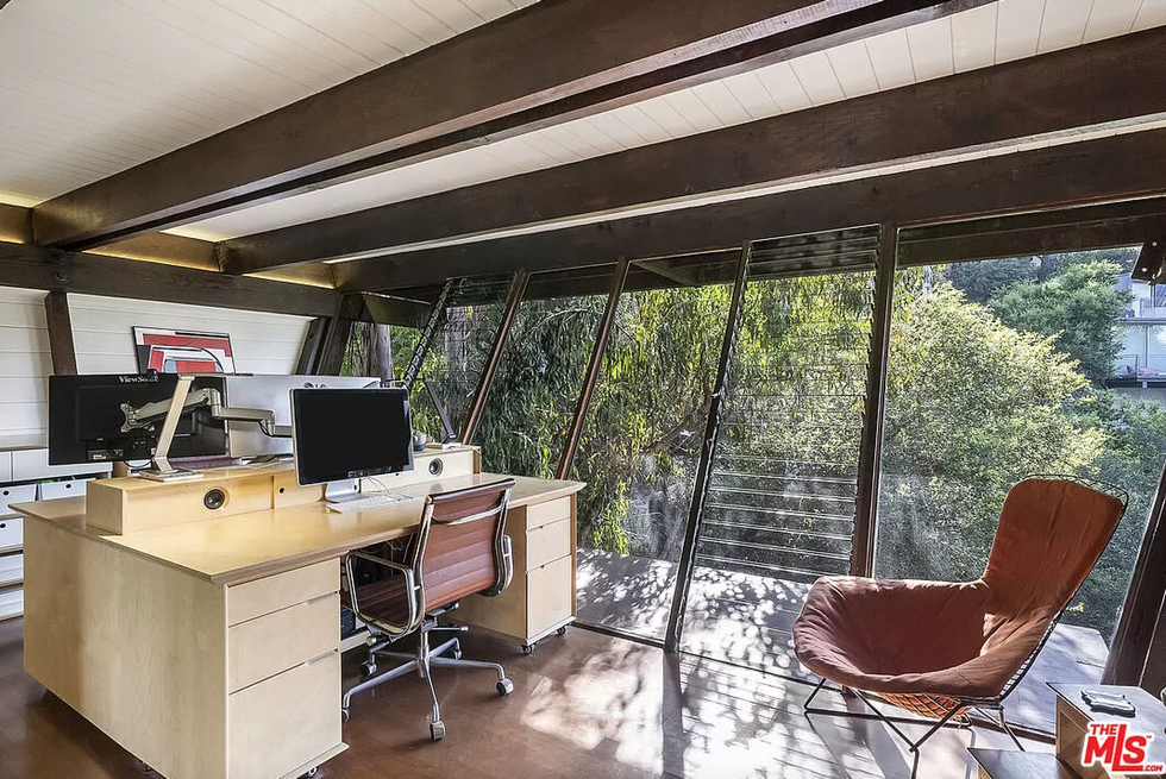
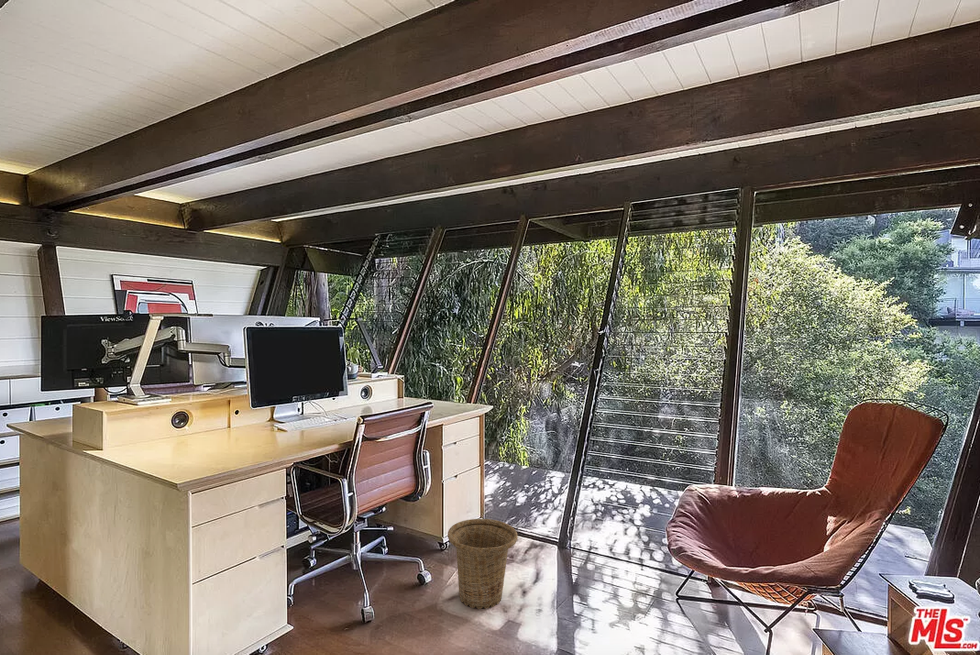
+ basket (481, 564)
